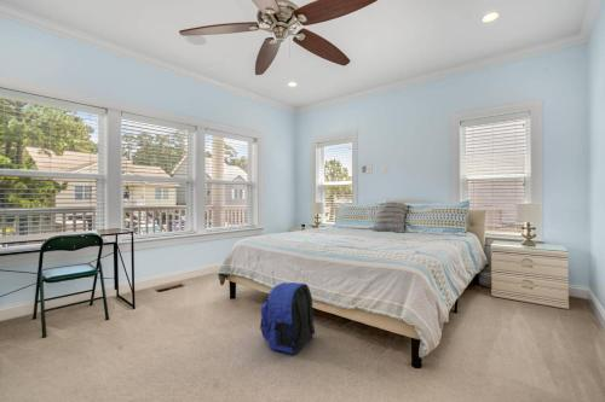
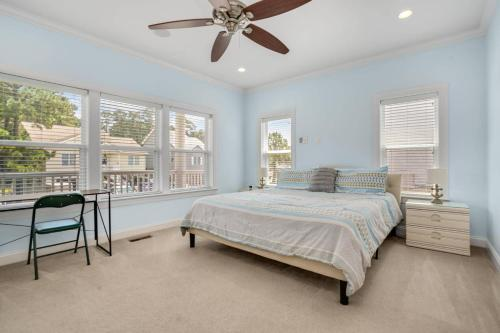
- backpack (286, 313)
